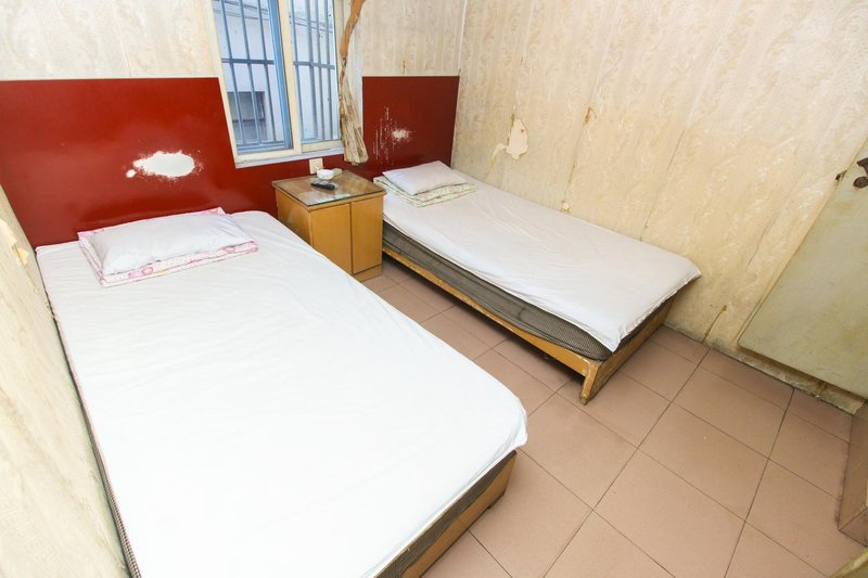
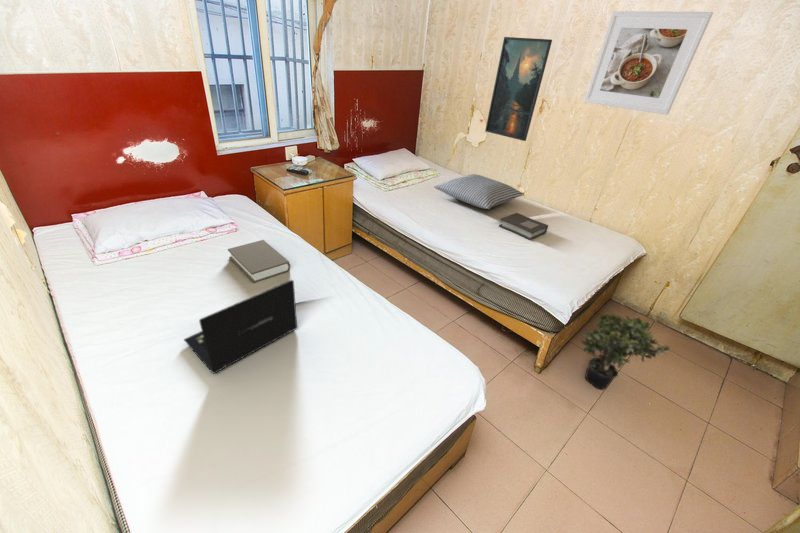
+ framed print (515, 90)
+ potted plant (617, 353)
+ book (523, 225)
+ pillow (479, 190)
+ book (259, 259)
+ laptop (239, 311)
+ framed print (640, 62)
